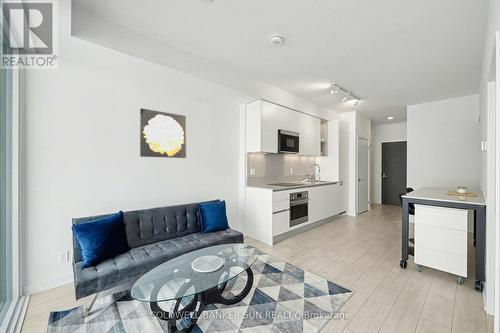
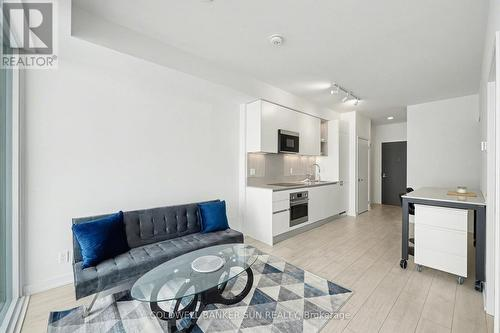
- wall art (164, 135)
